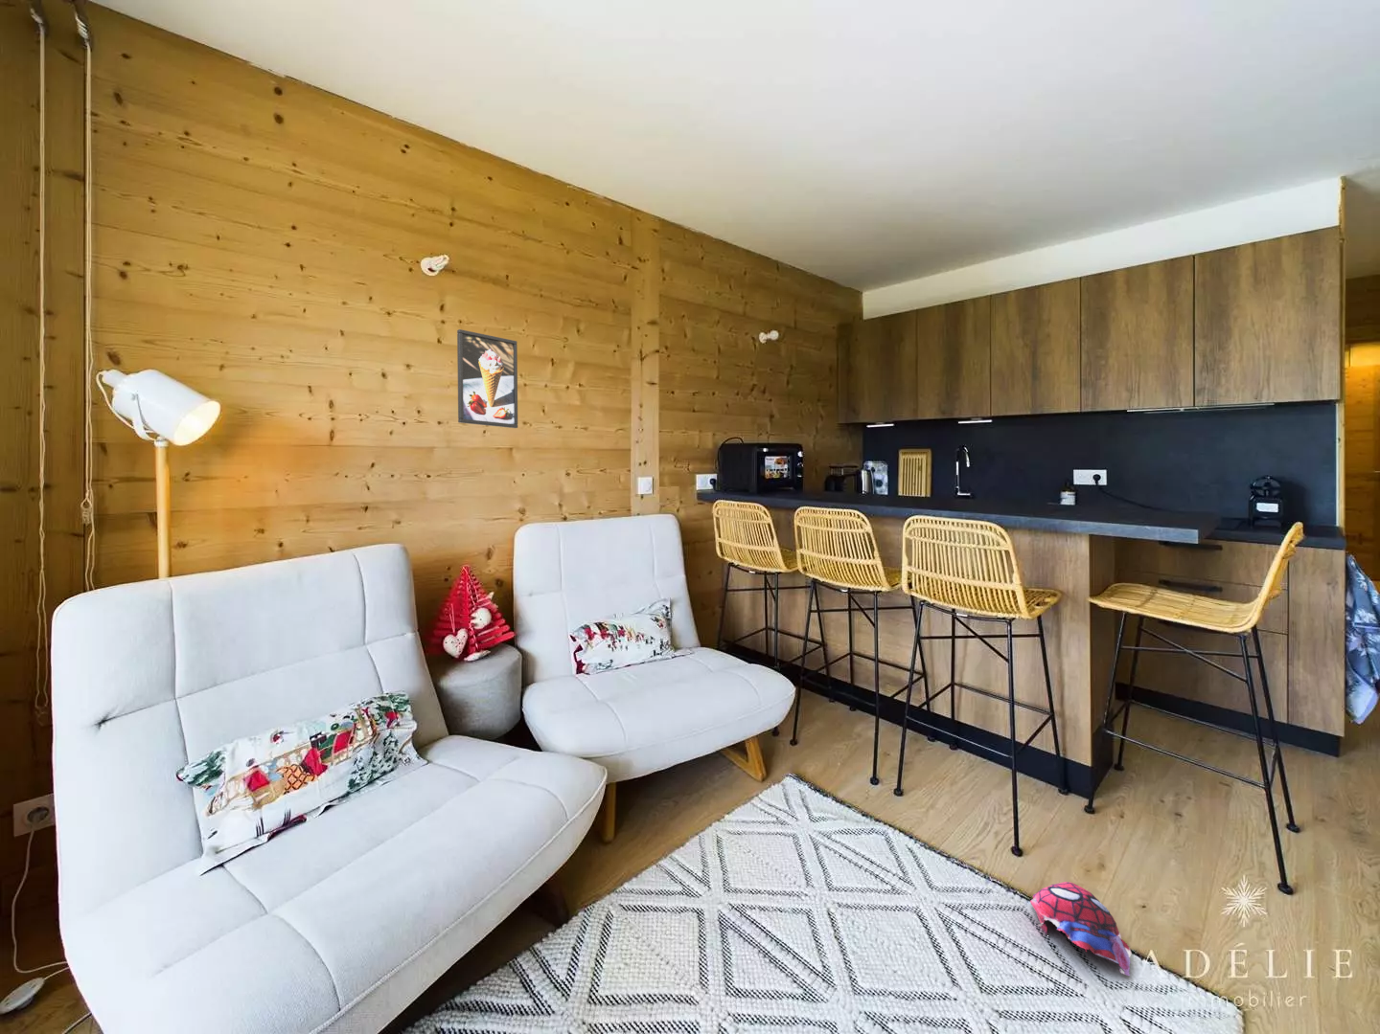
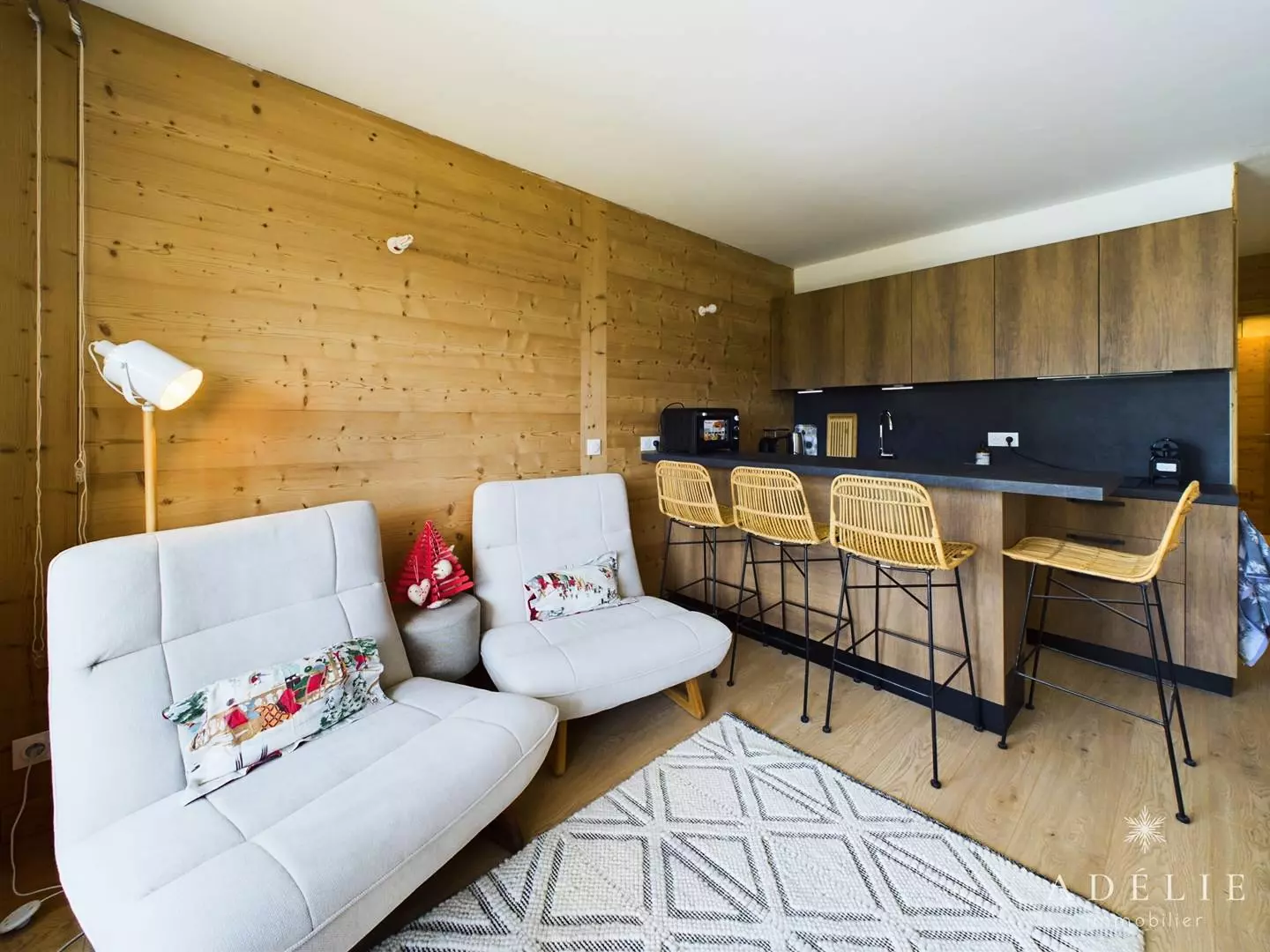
- plush toy (1079, 917)
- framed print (488, 380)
